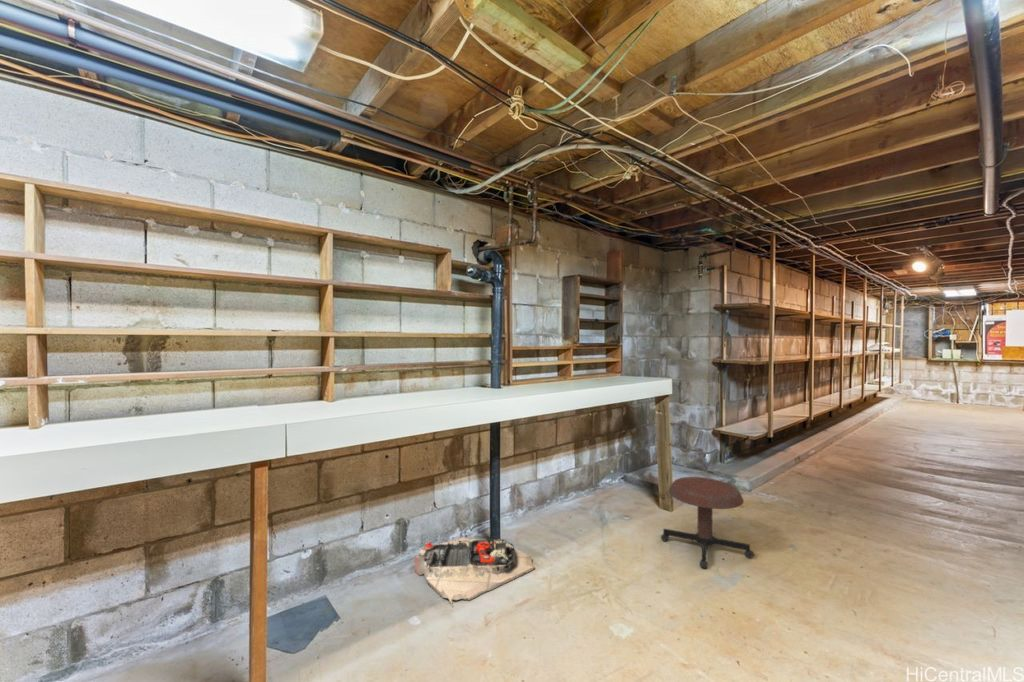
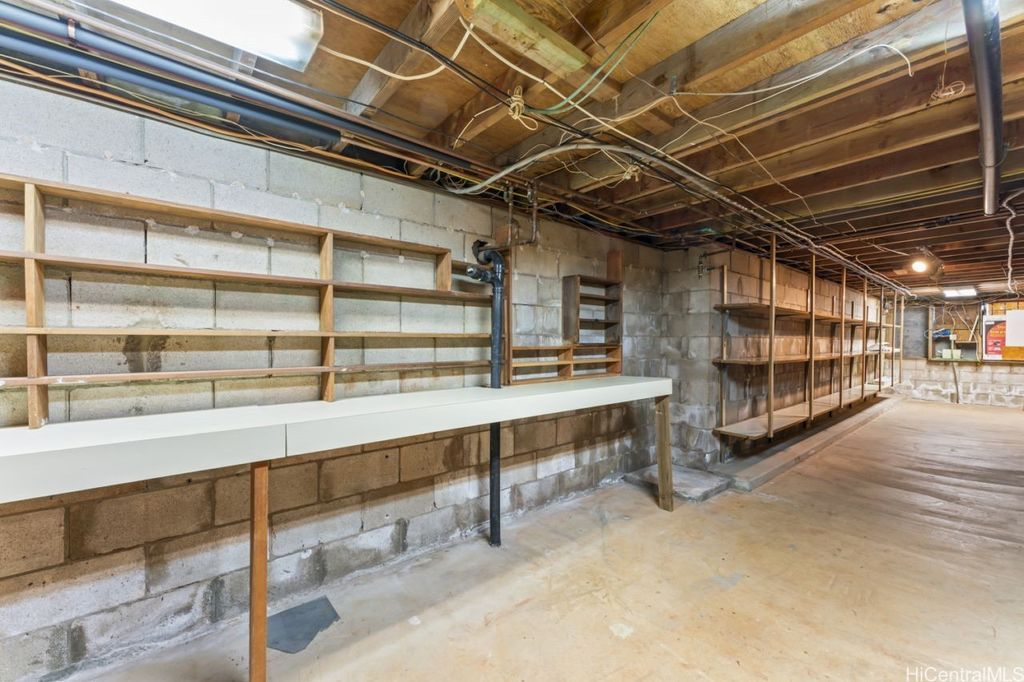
- toolbox (470, 554)
- stool (705, 517)
